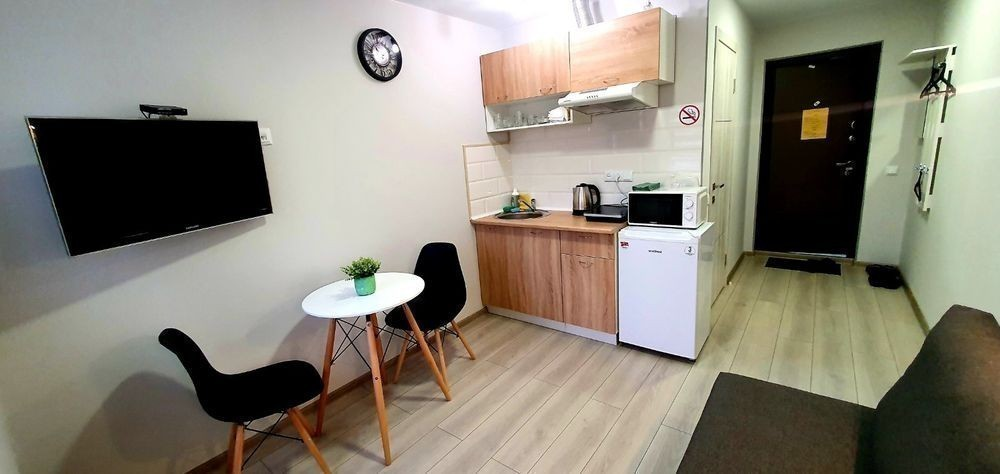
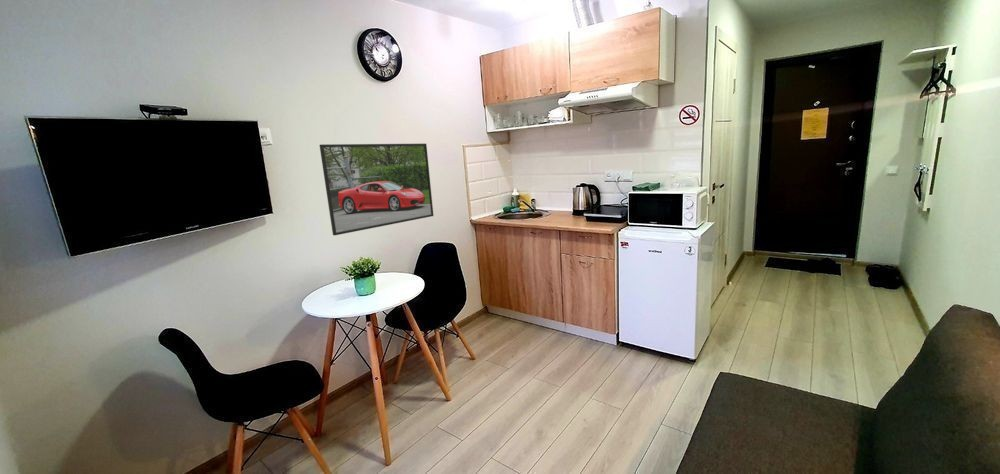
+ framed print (384, 185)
